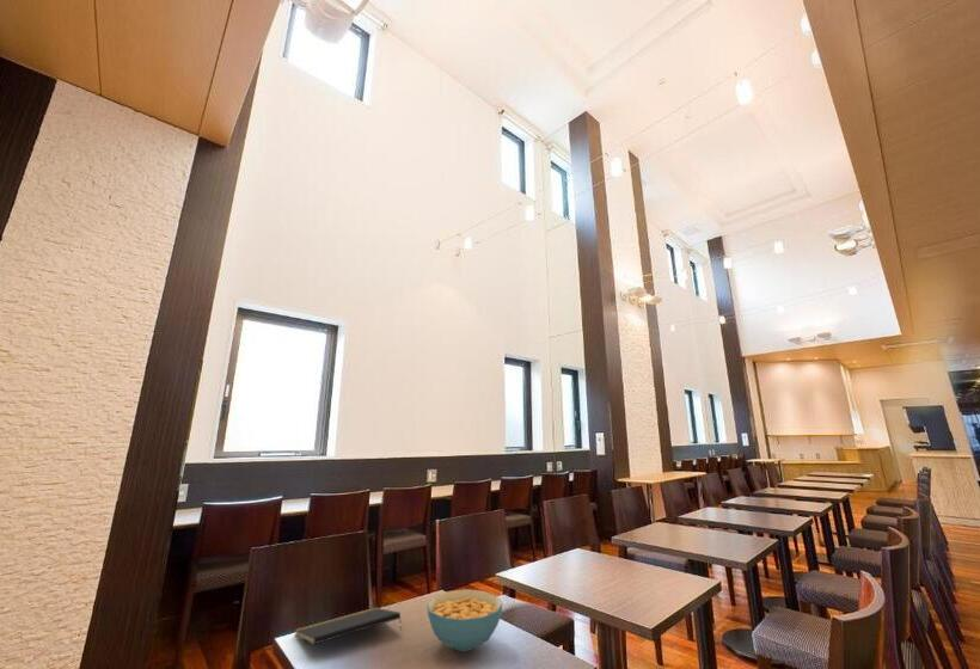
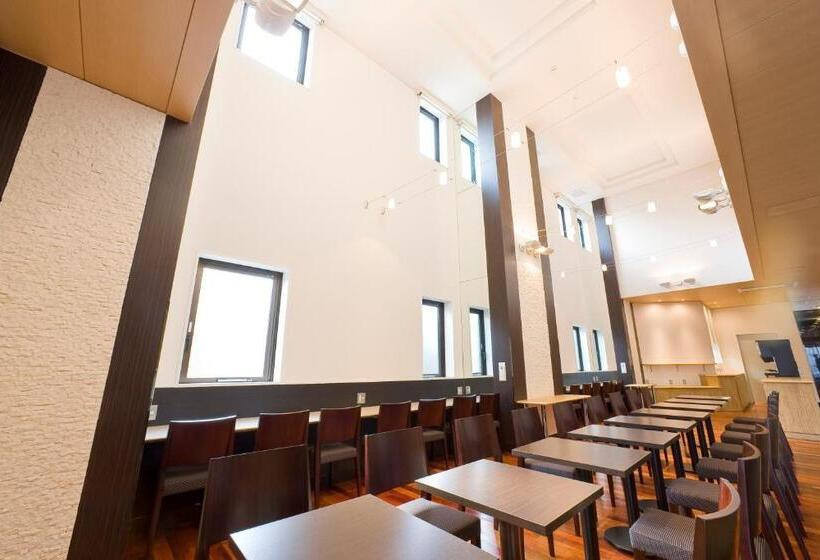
- notepad (348, 624)
- cereal bowl (464, 624)
